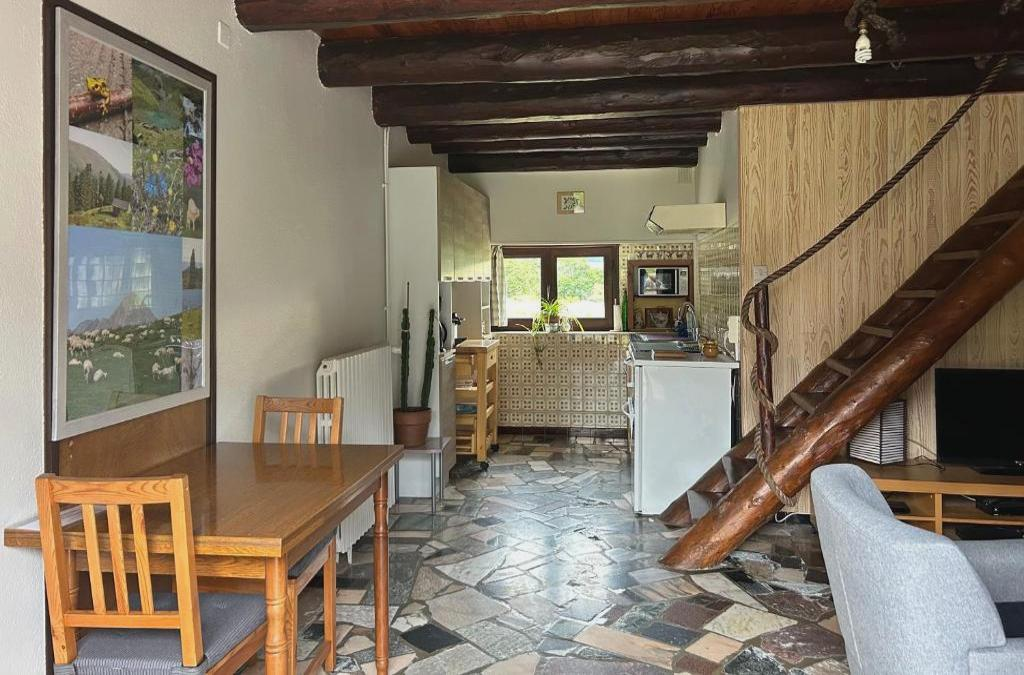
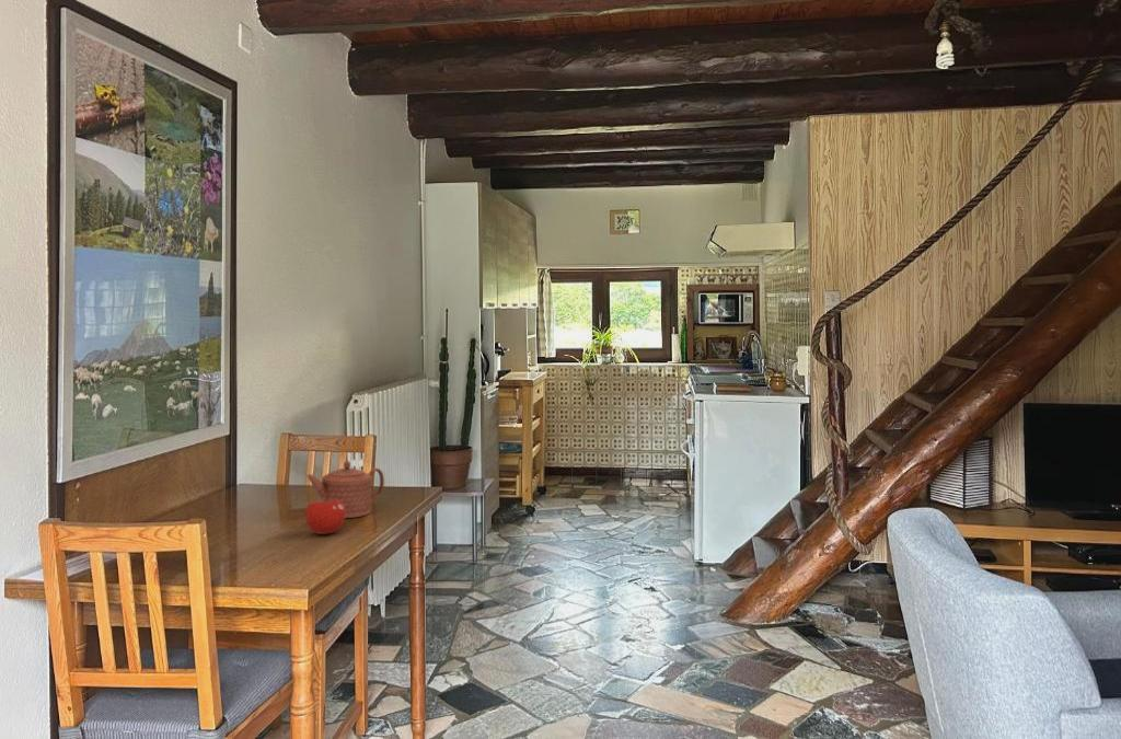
+ teapot (346, 486)
+ fruit (325, 513)
